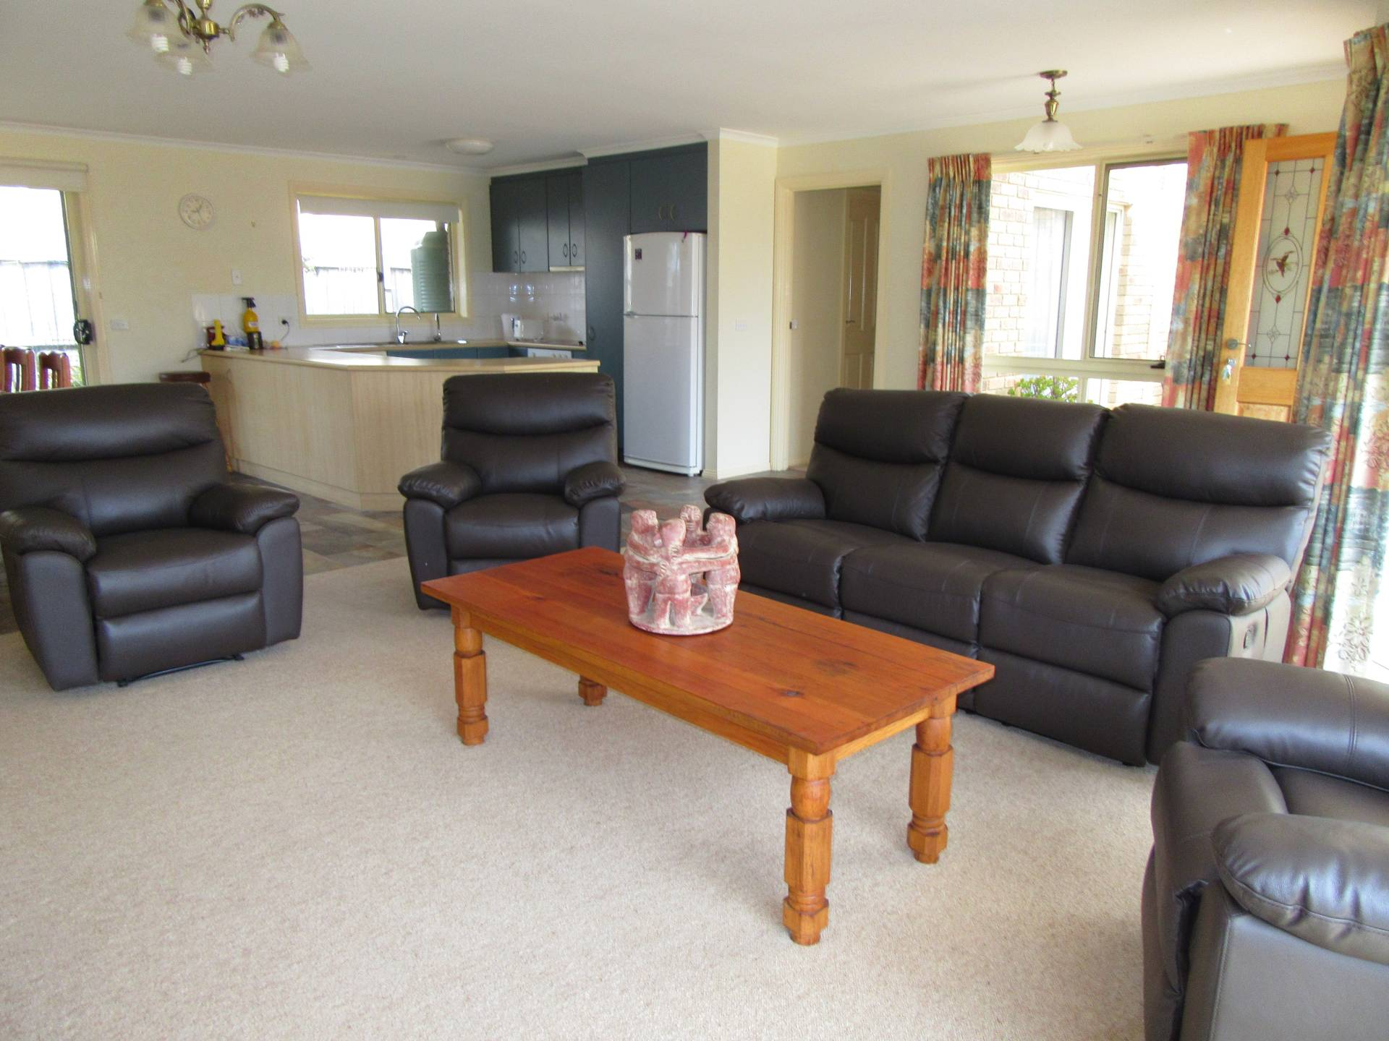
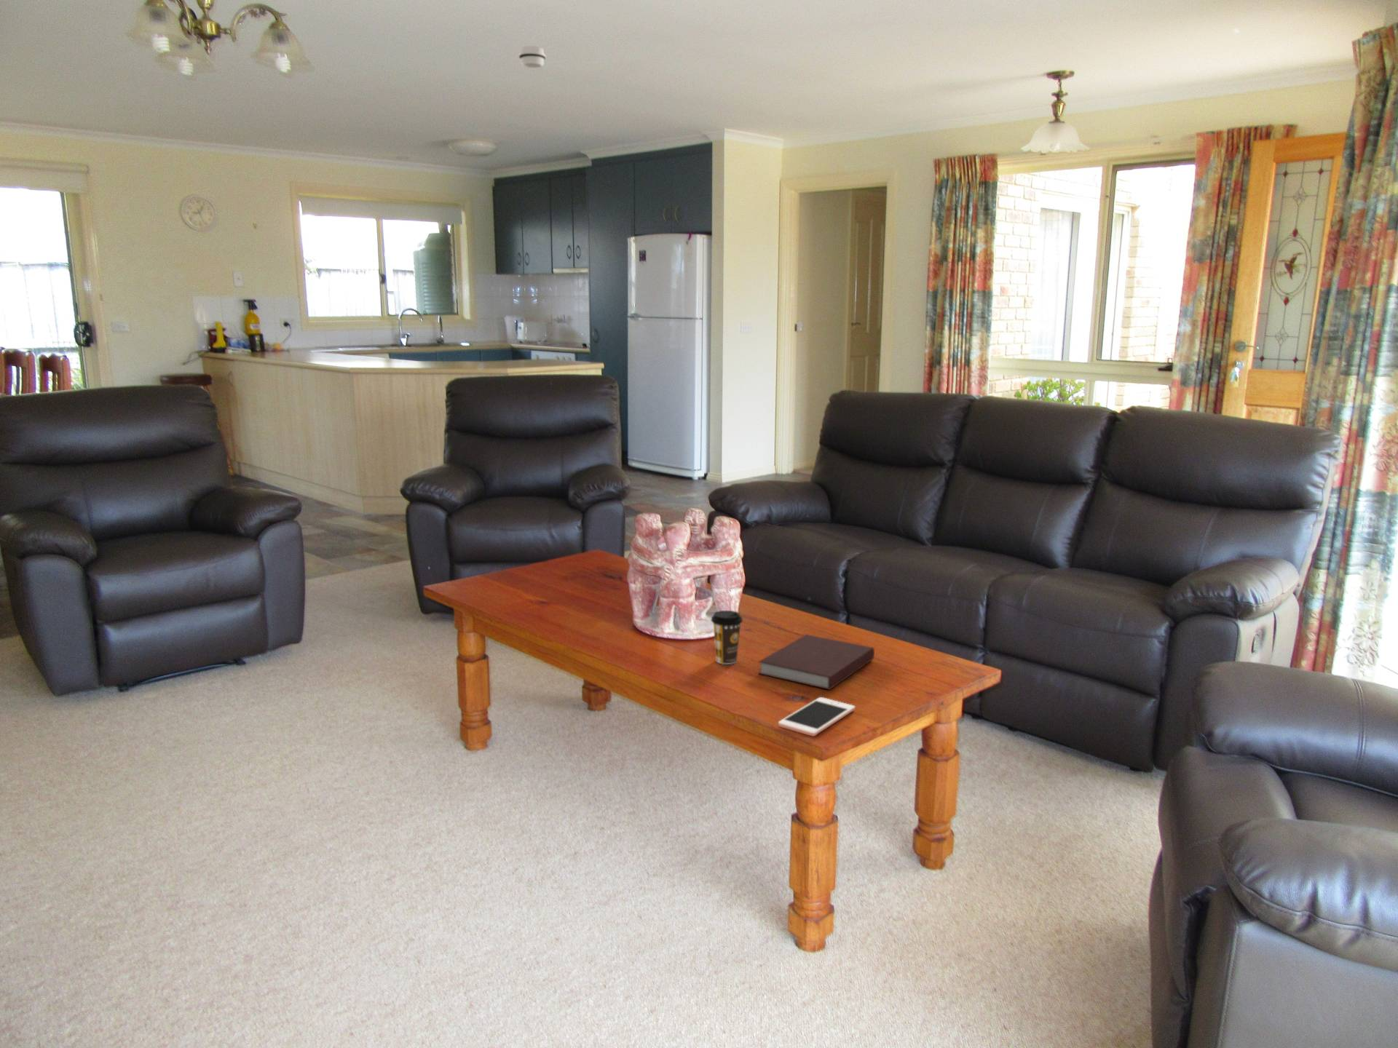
+ notebook (817, 661)
+ smoke detector (533, 57)
+ cell phone (817, 716)
+ coffee cup (725, 637)
